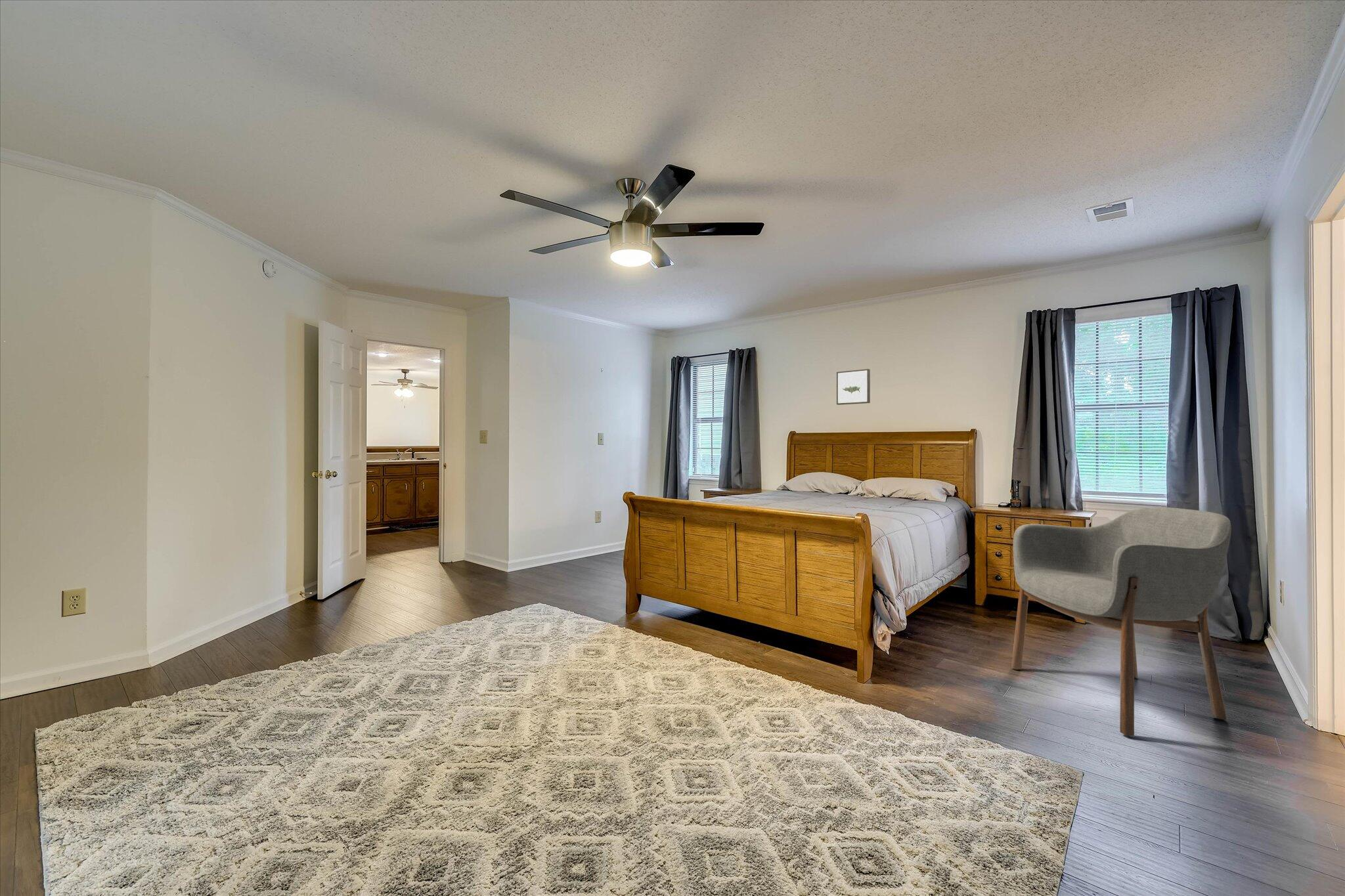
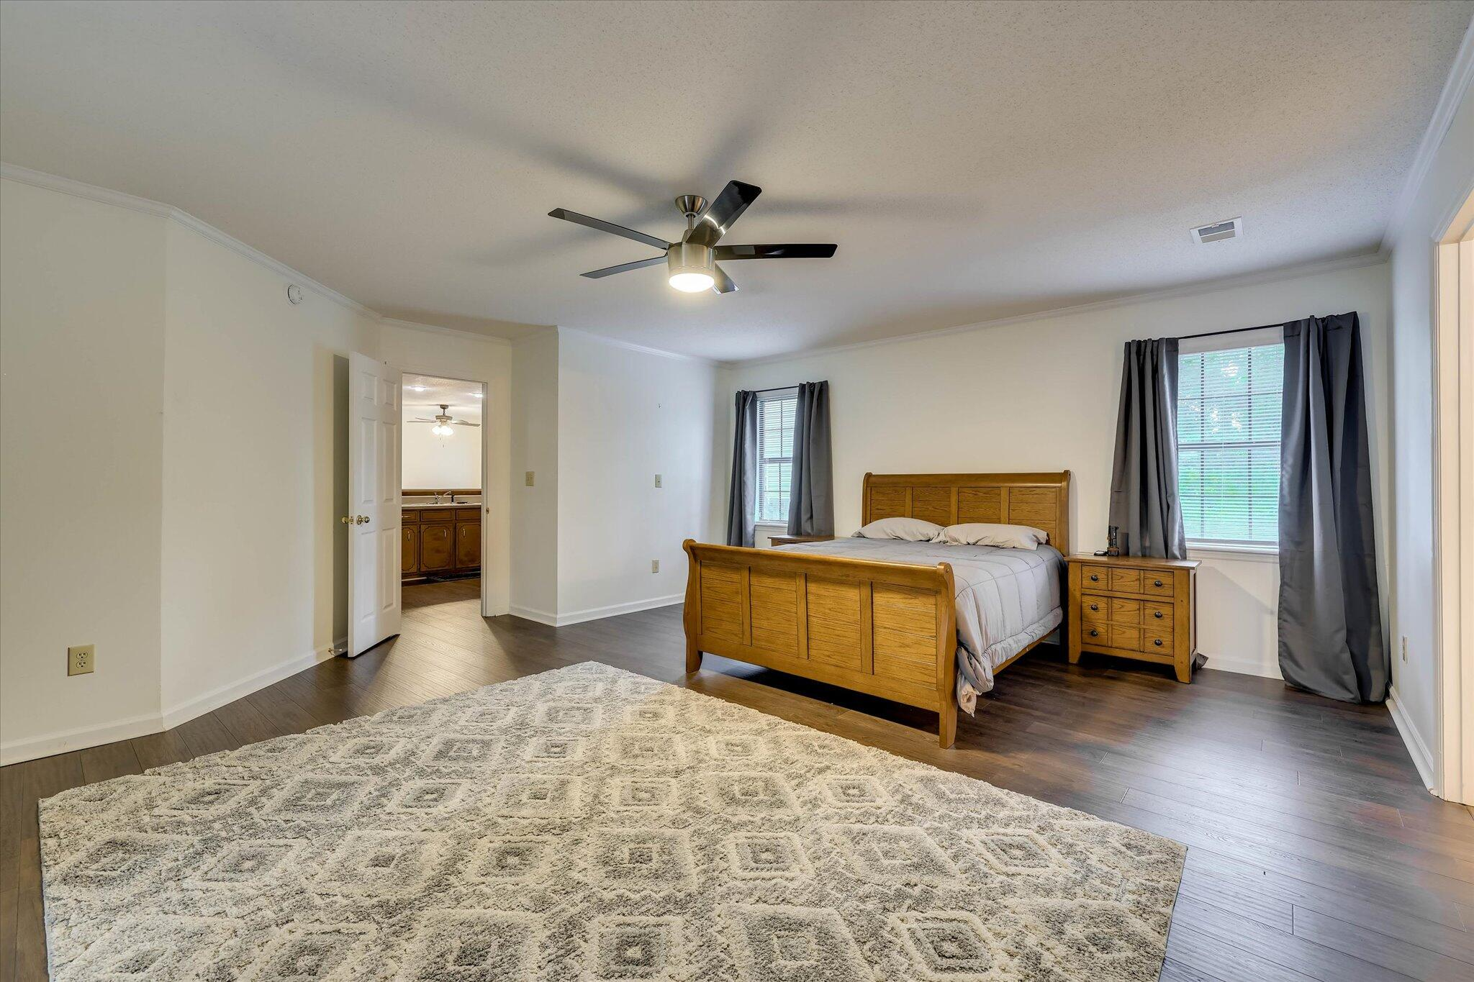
- wall art (852, 387)
- armchair (1122, 603)
